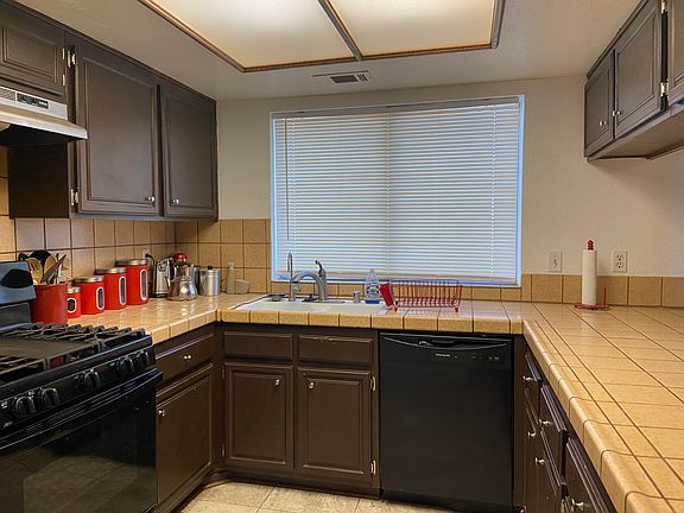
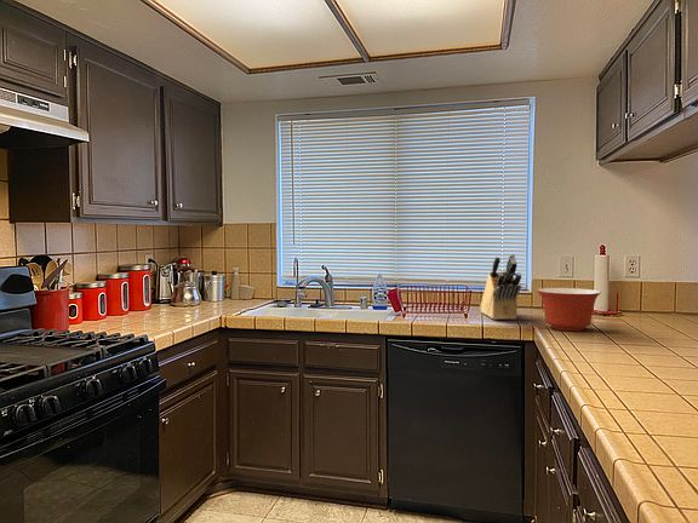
+ knife block (499, 285)
+ mixing bowl (567, 309)
